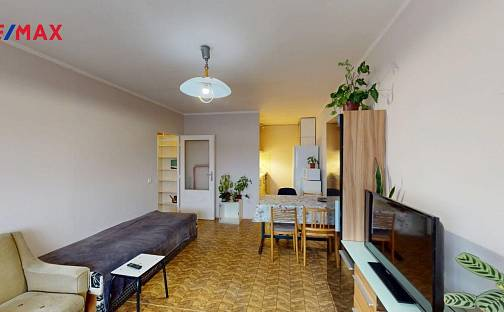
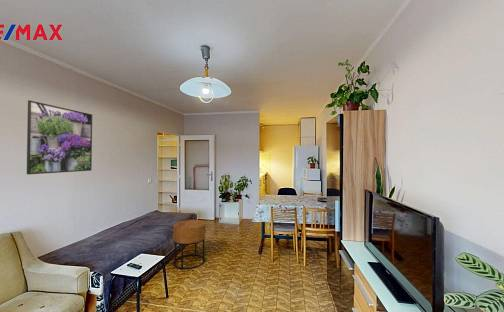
+ side table (189, 243)
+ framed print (64, 140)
